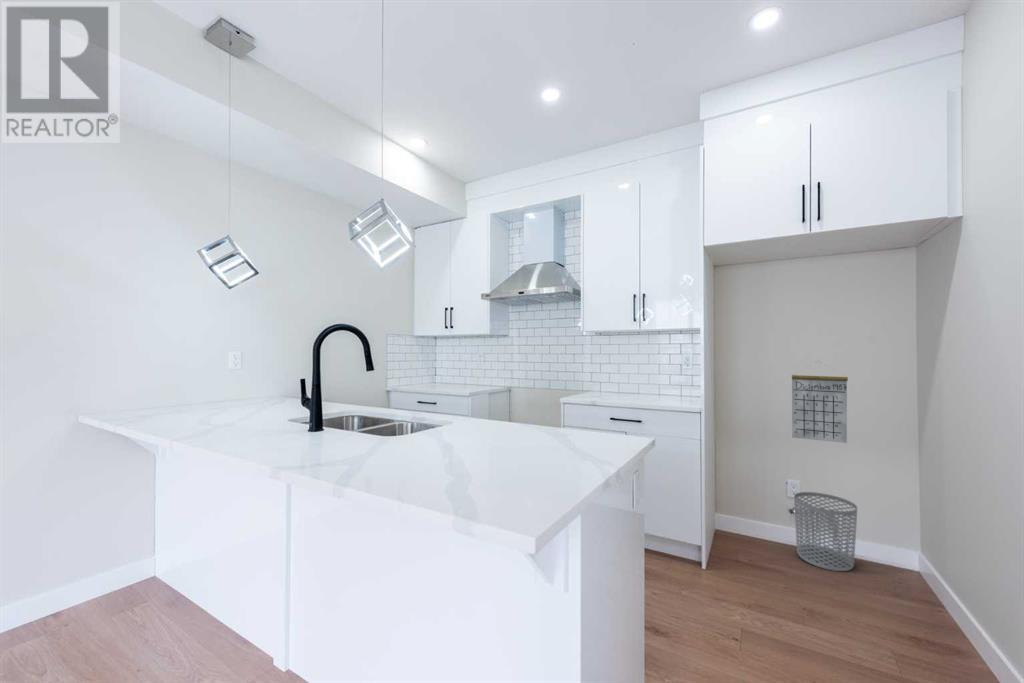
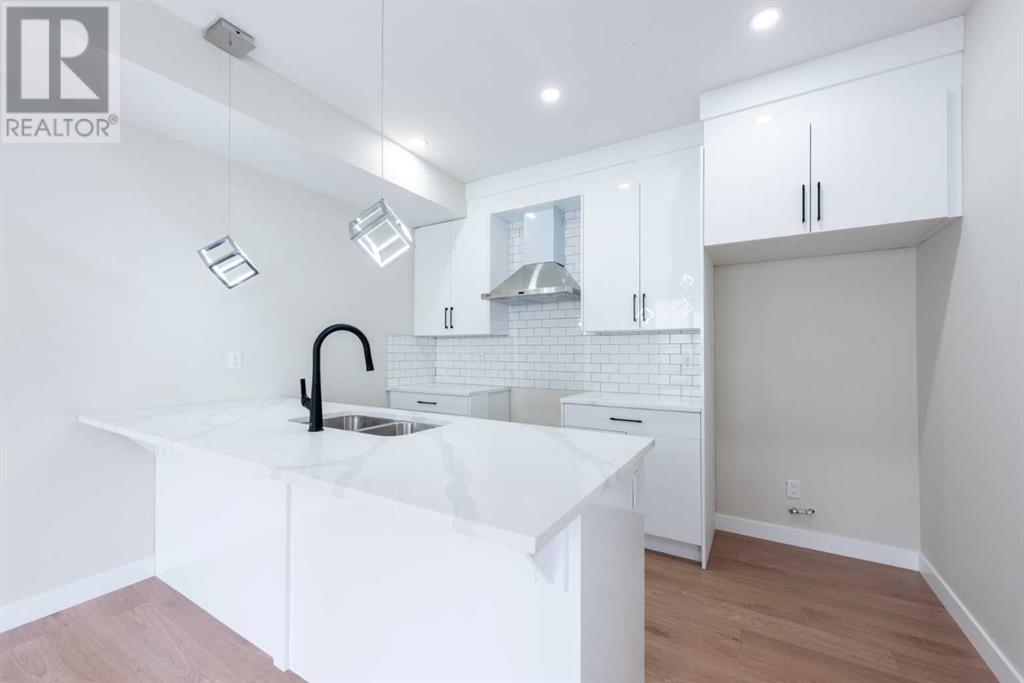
- calendar (818, 400)
- waste bin (824, 530)
